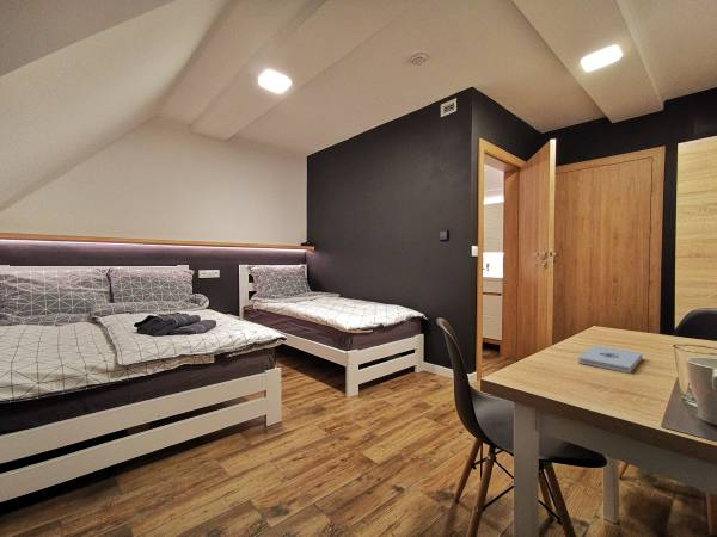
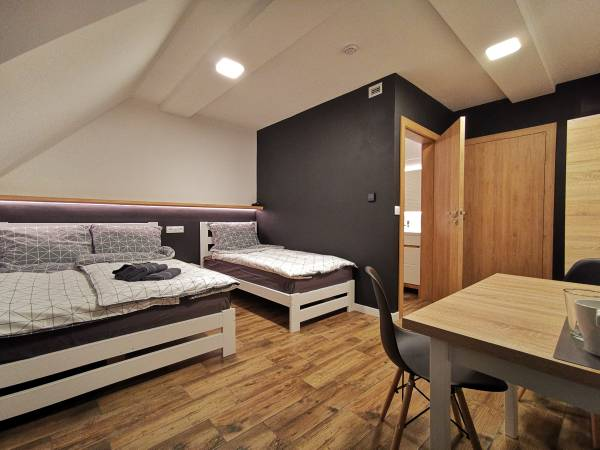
- notepad (609, 357)
